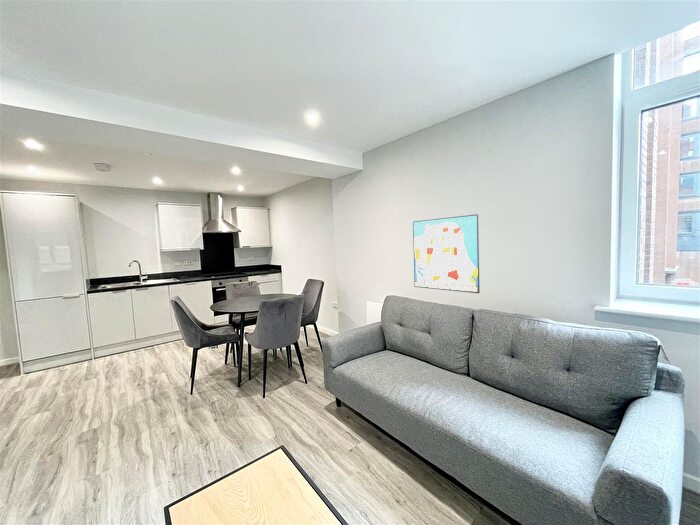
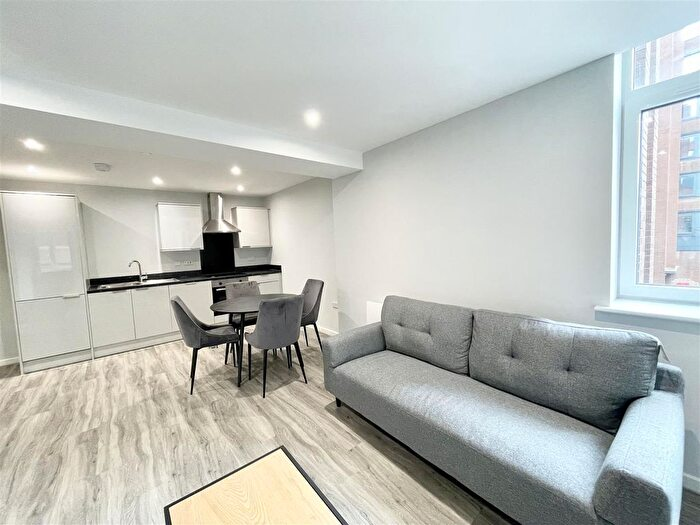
- wall art (443, 254)
